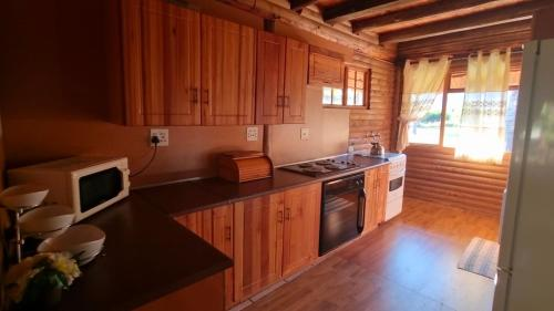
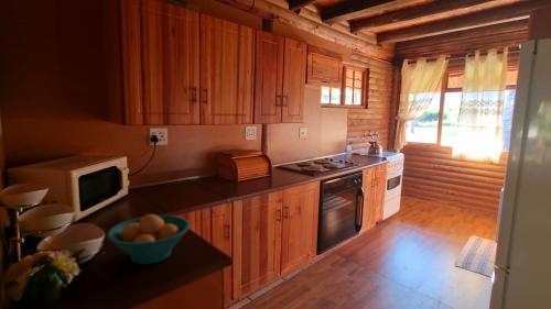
+ fruit bowl (150, 235)
